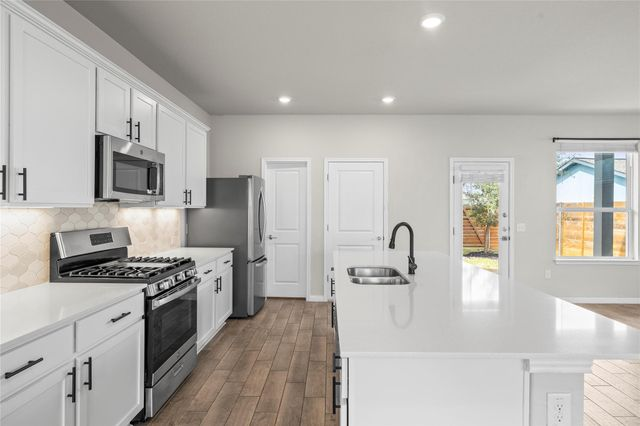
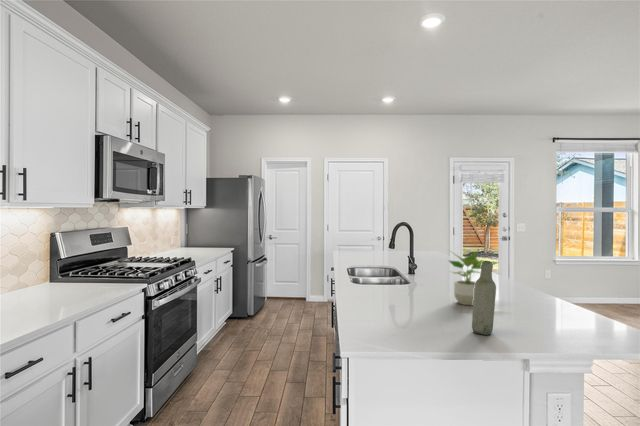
+ bottle (483, 296)
+ potted plant (470, 276)
